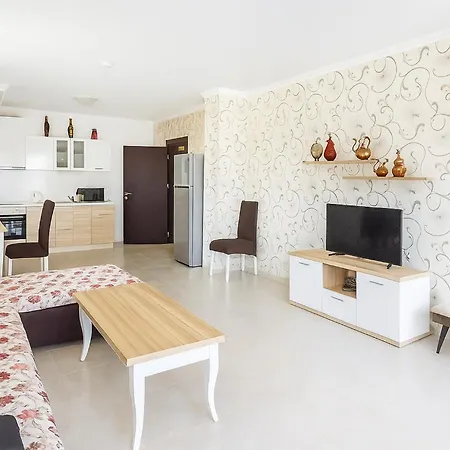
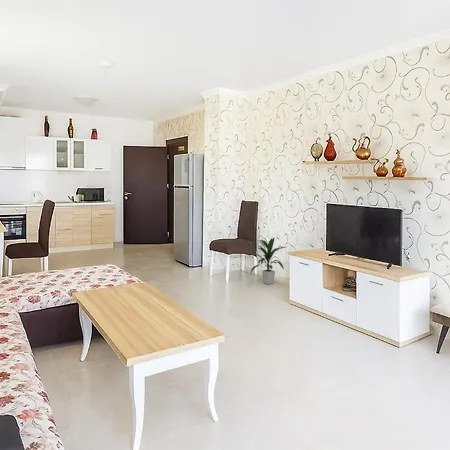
+ indoor plant (266, 259)
